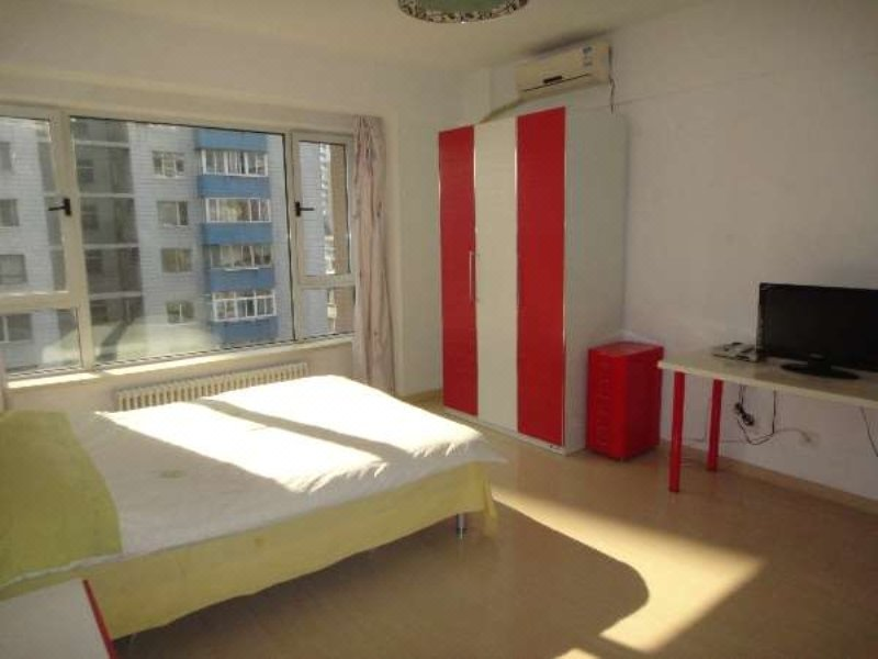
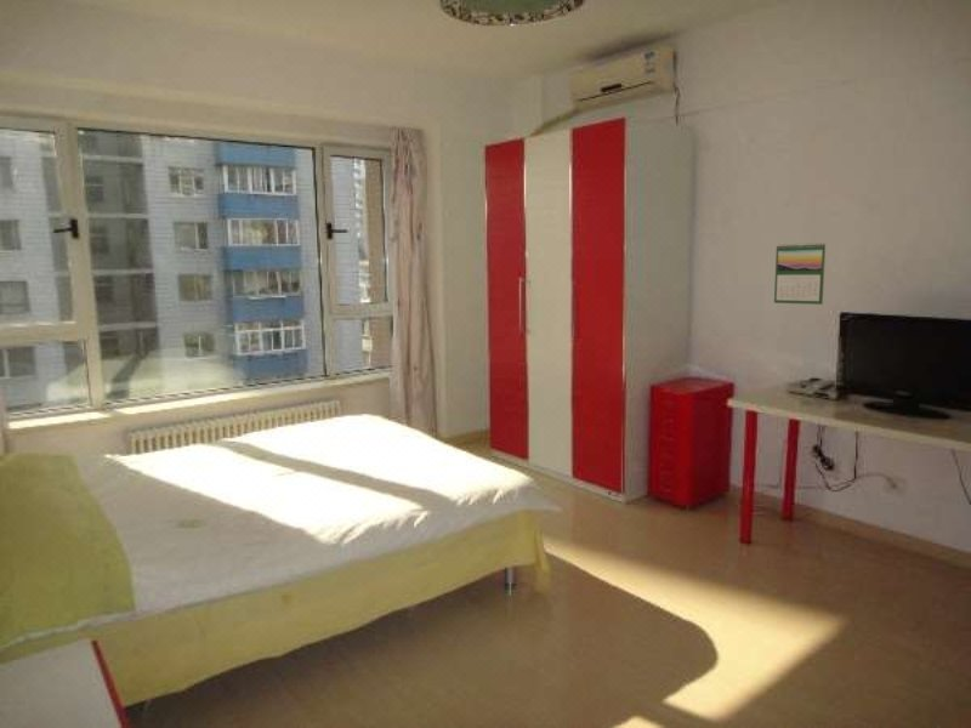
+ calendar (799, 273)
